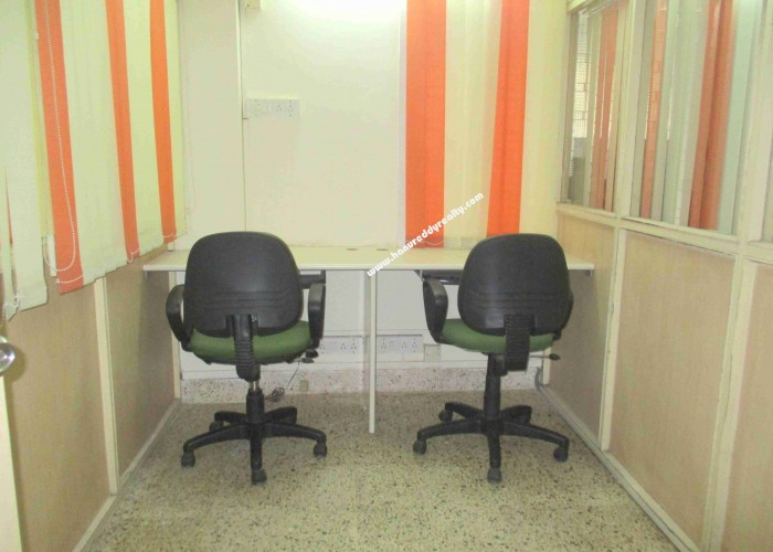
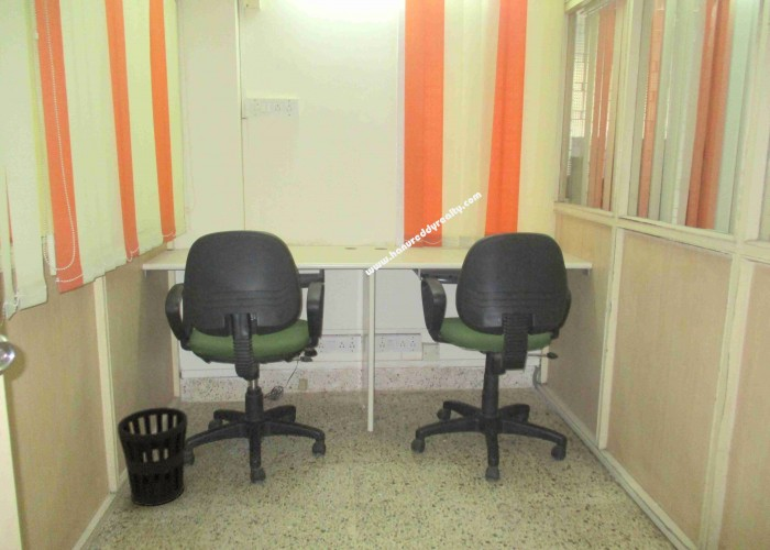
+ wastebasket (153, 458)
